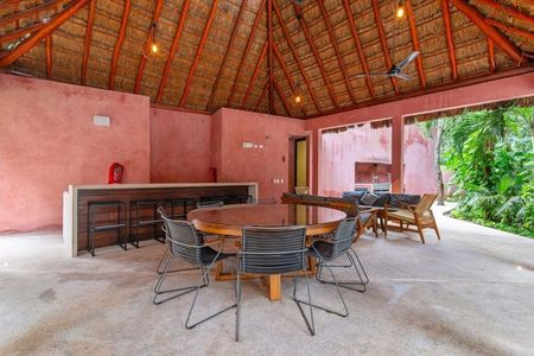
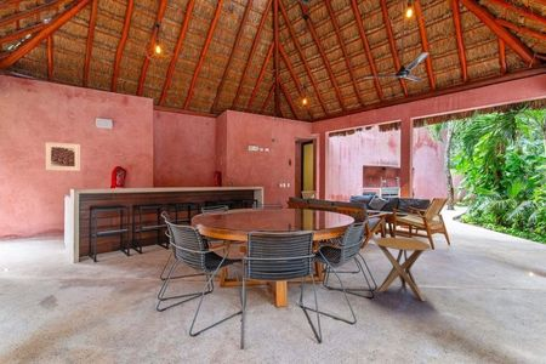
+ side table (400, 267)
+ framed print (63, 157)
